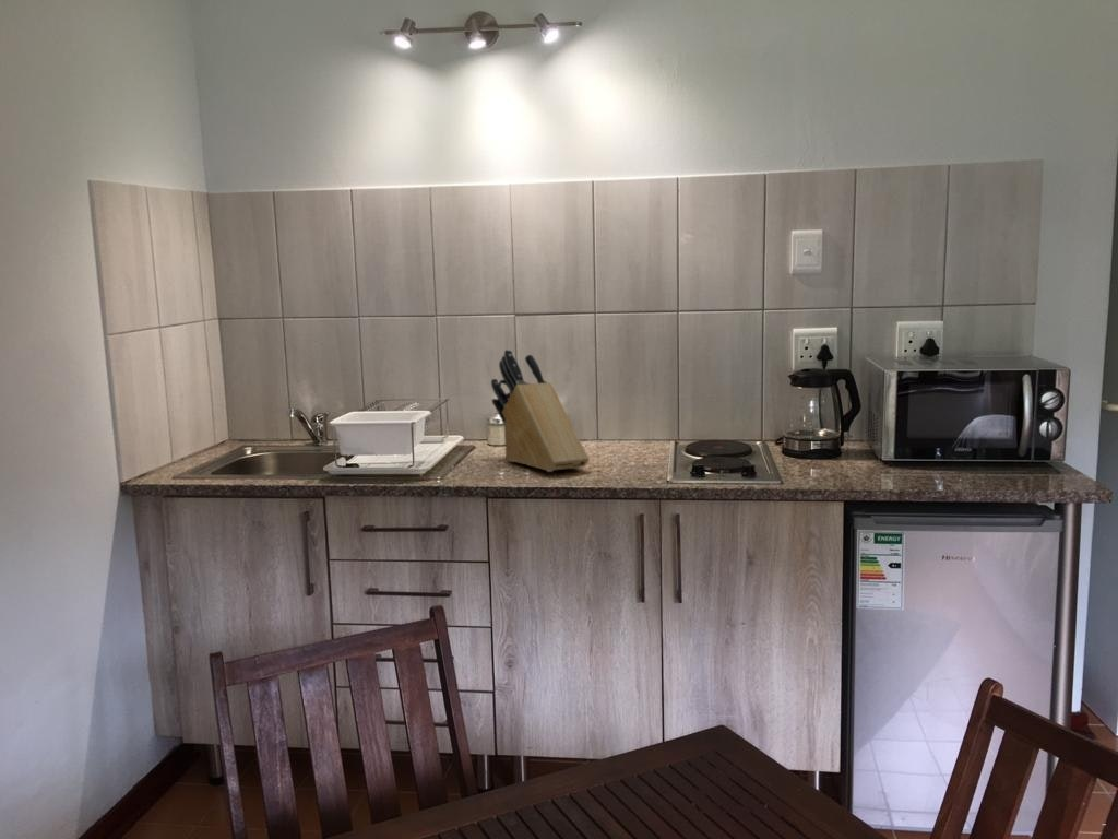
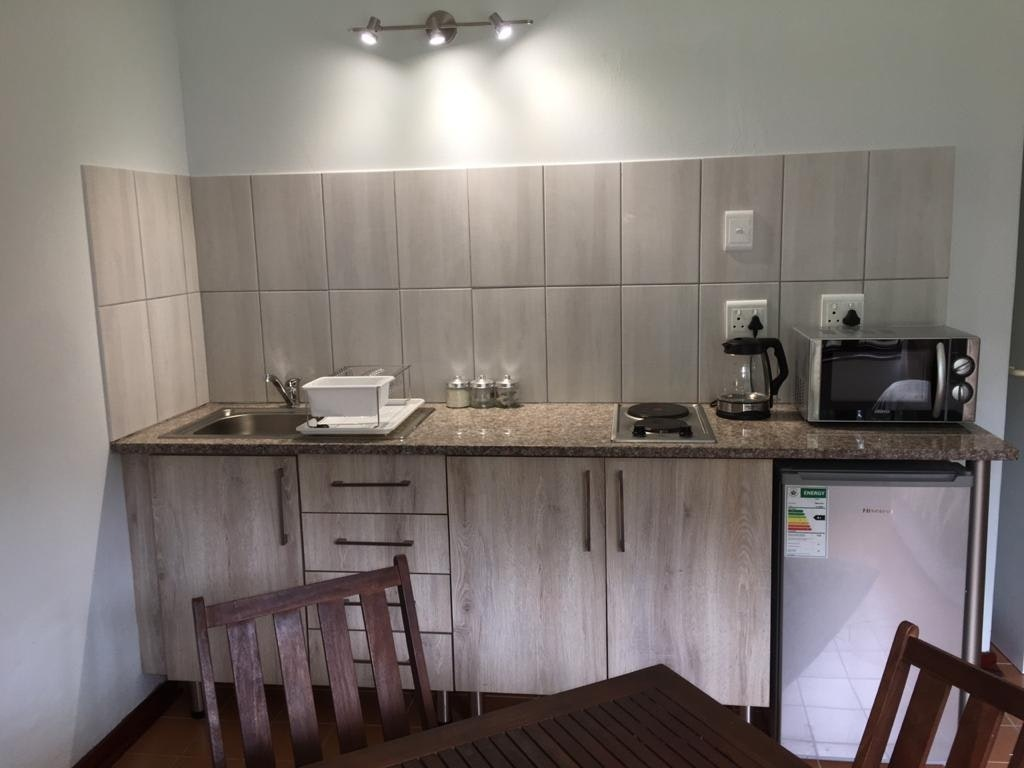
- knife block (536, 406)
